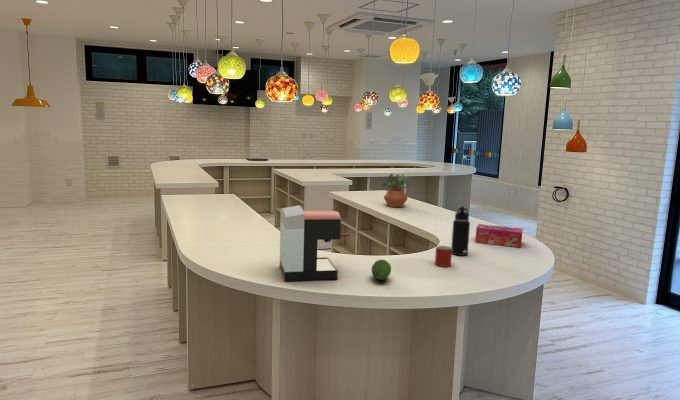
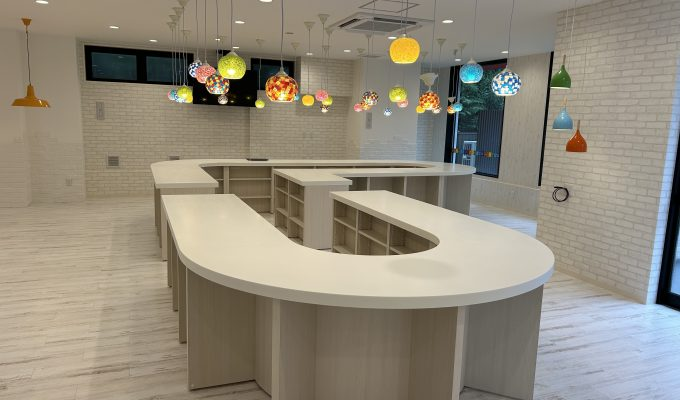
- potted plant (396, 189)
- water bottle (461, 229)
- mug (444, 255)
- fruit (380, 270)
- coffee maker (316, 239)
- tissue box (499, 235)
